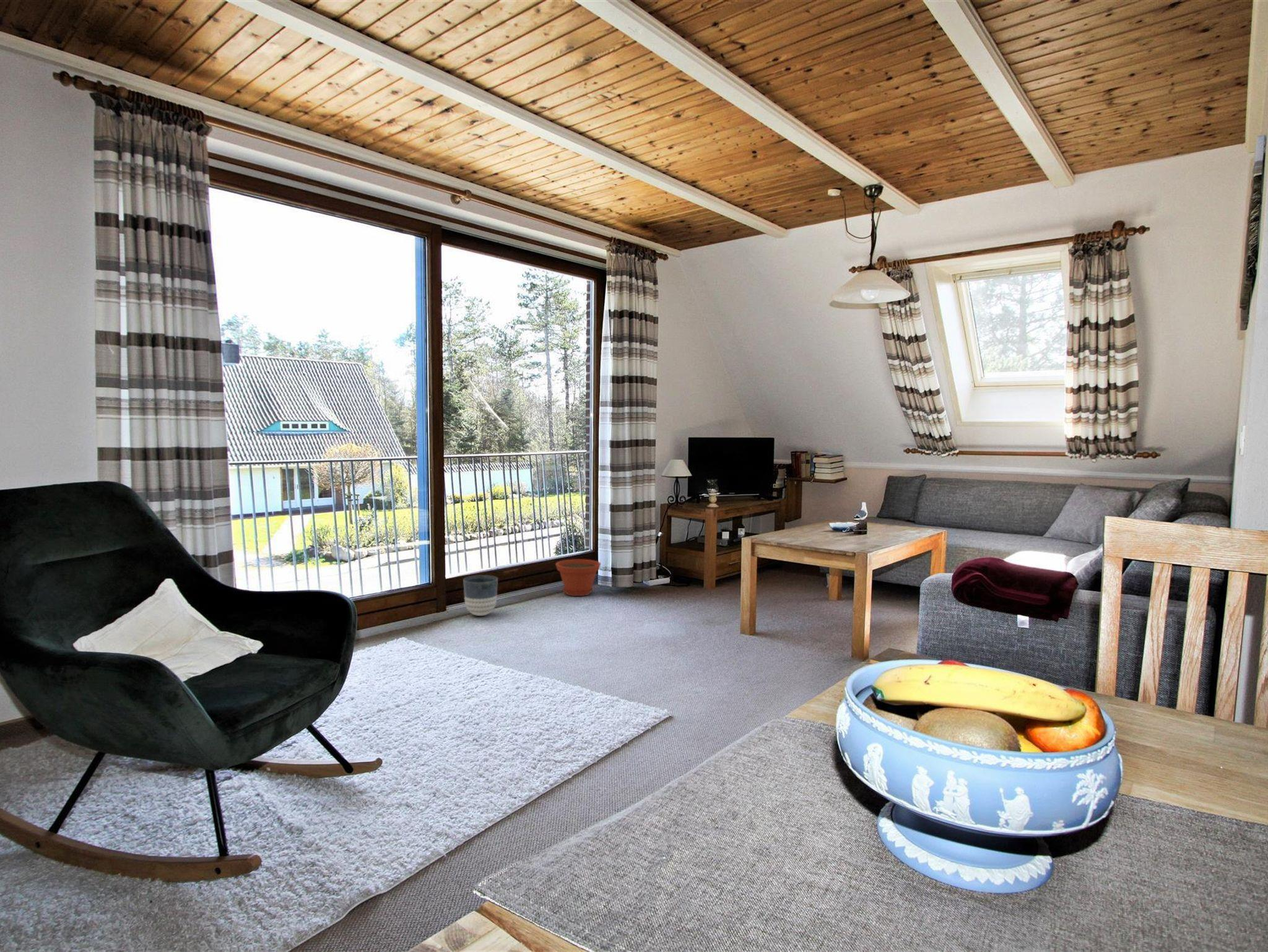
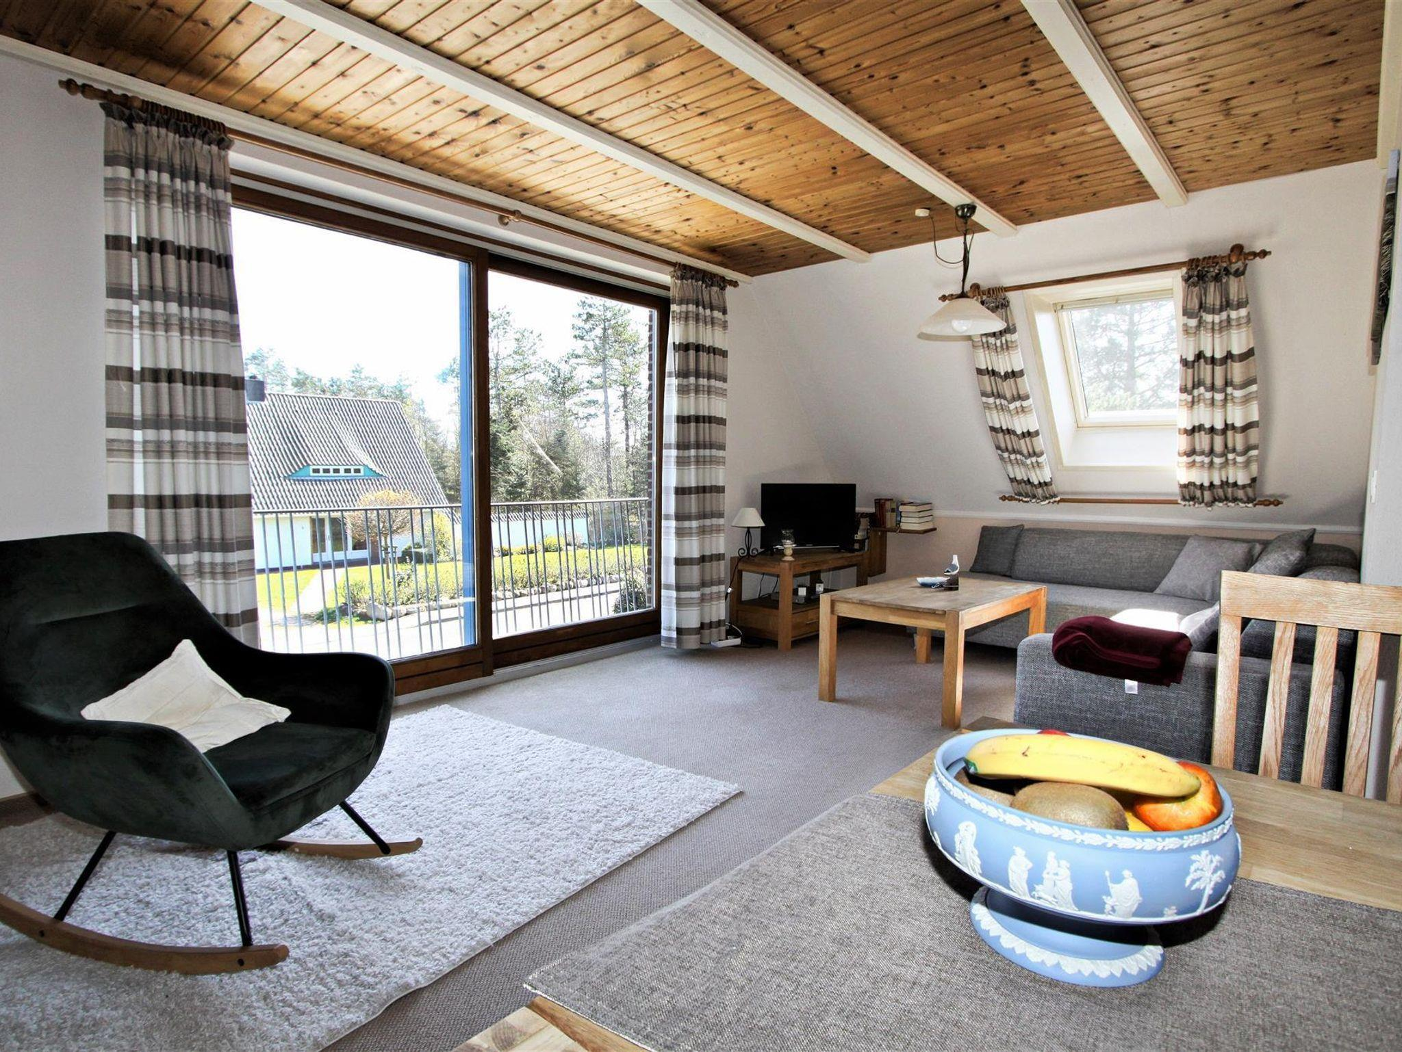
- plant pot (578, 578)
- planter (480, 597)
